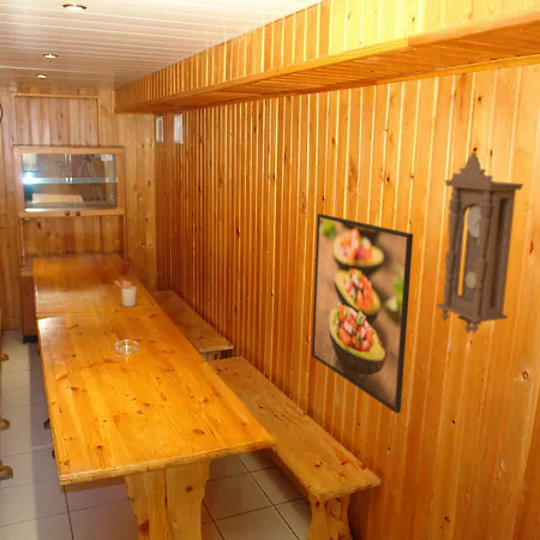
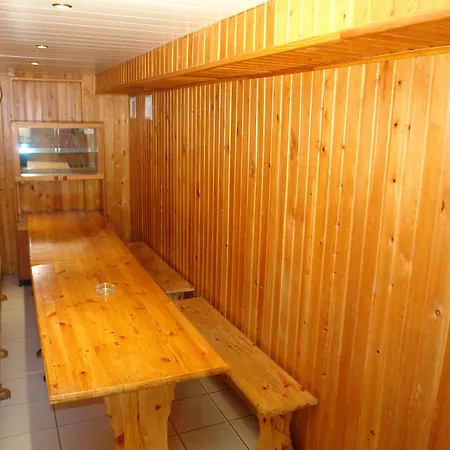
- utensil holder (125, 292)
- pendulum clock (476, 245)
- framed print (354, 304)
